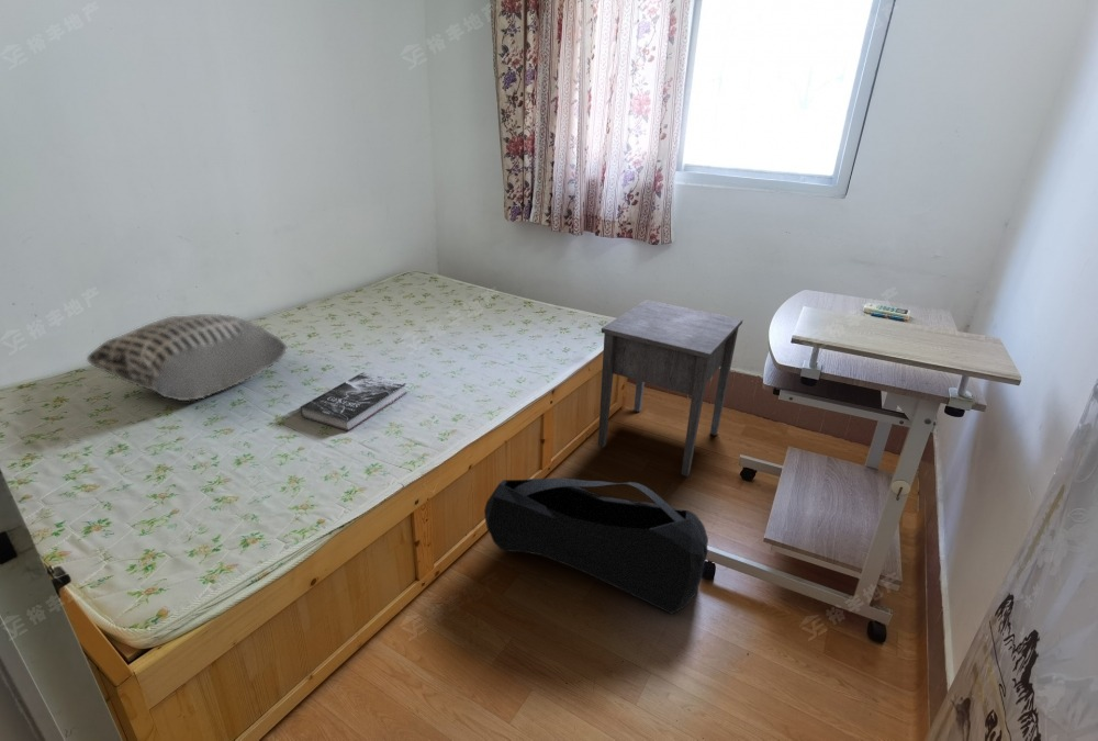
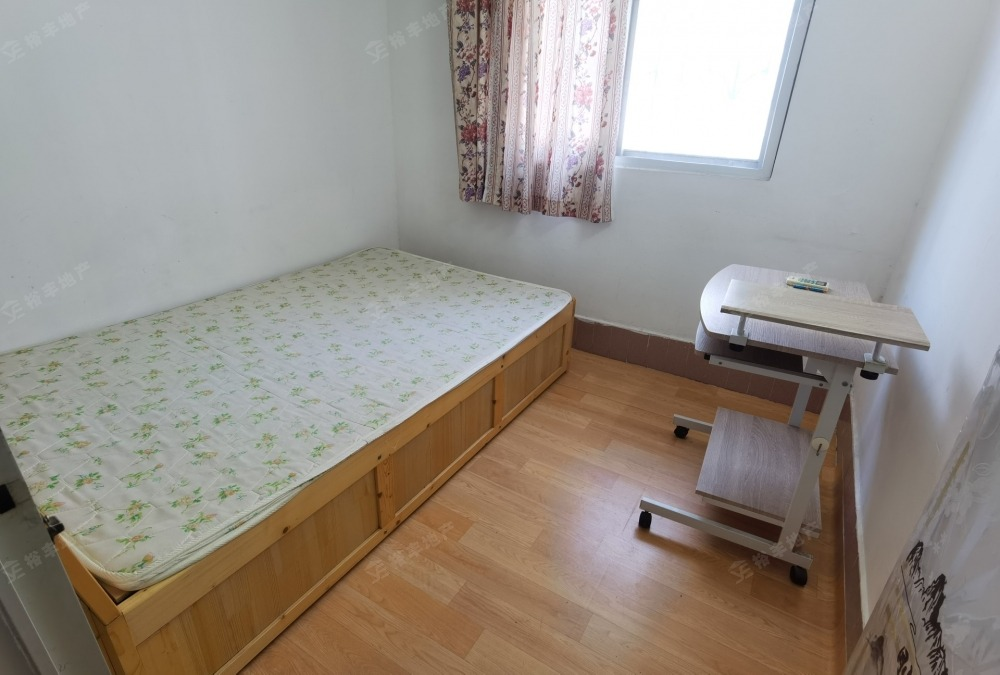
- bag (593, 526)
- nightstand (665, 384)
- book (356, 398)
- cushion (191, 350)
